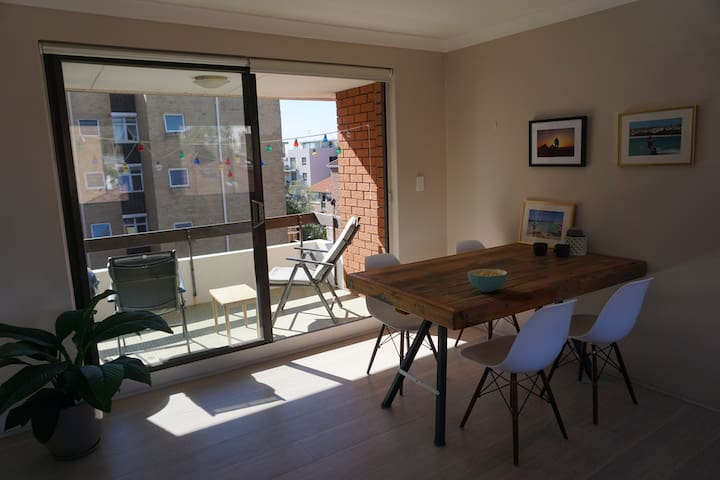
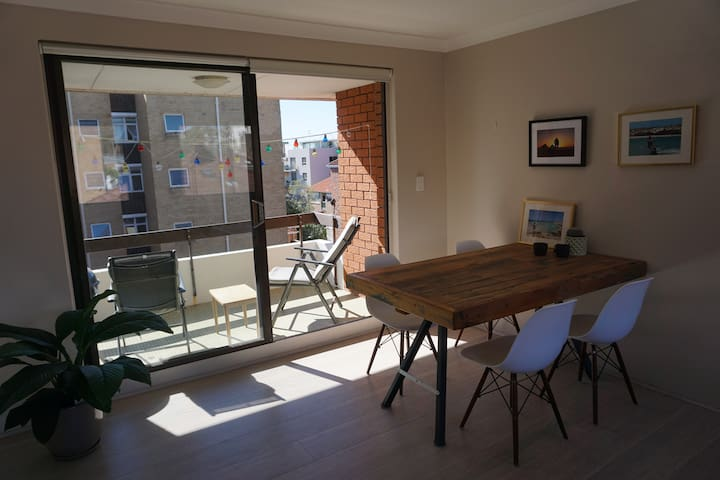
- cereal bowl (487, 281)
